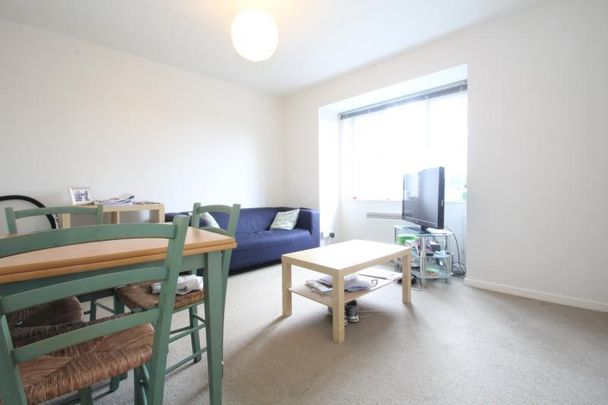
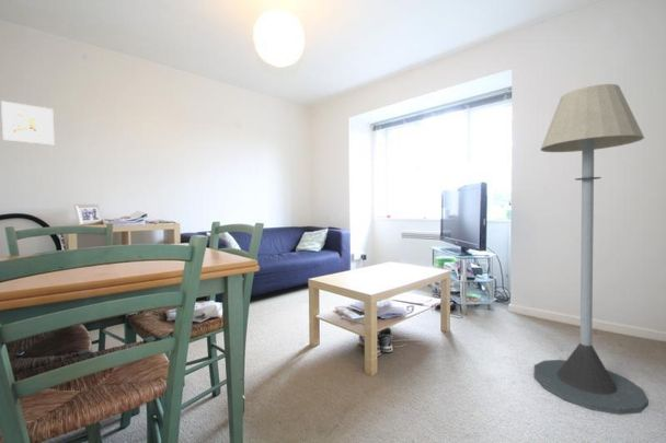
+ floor lamp (586, 242)
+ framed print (28, 124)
